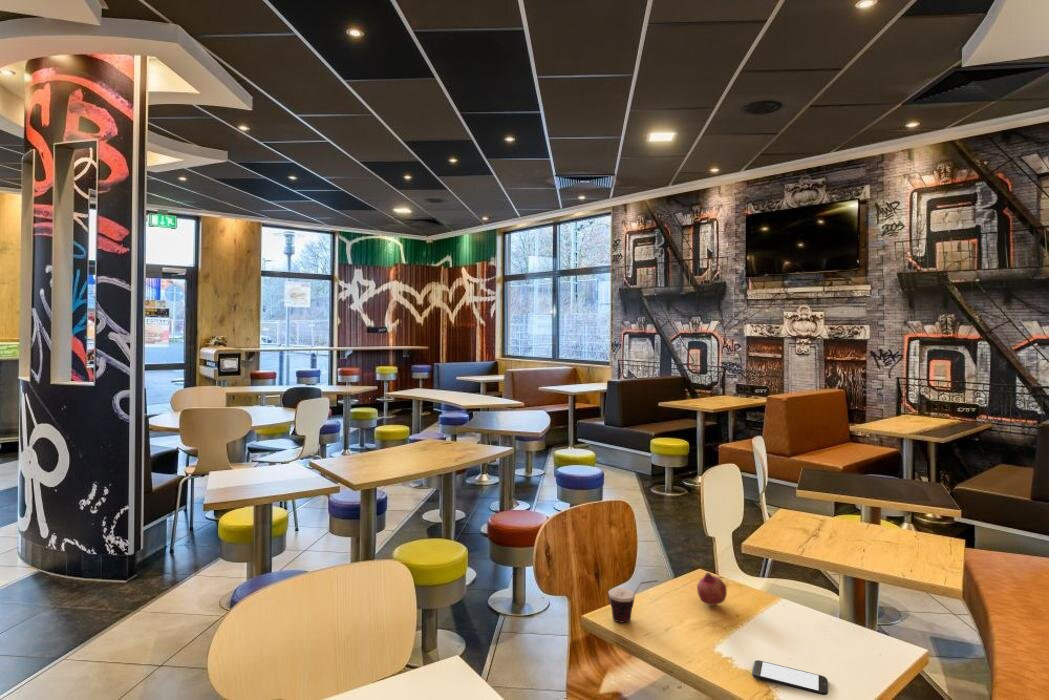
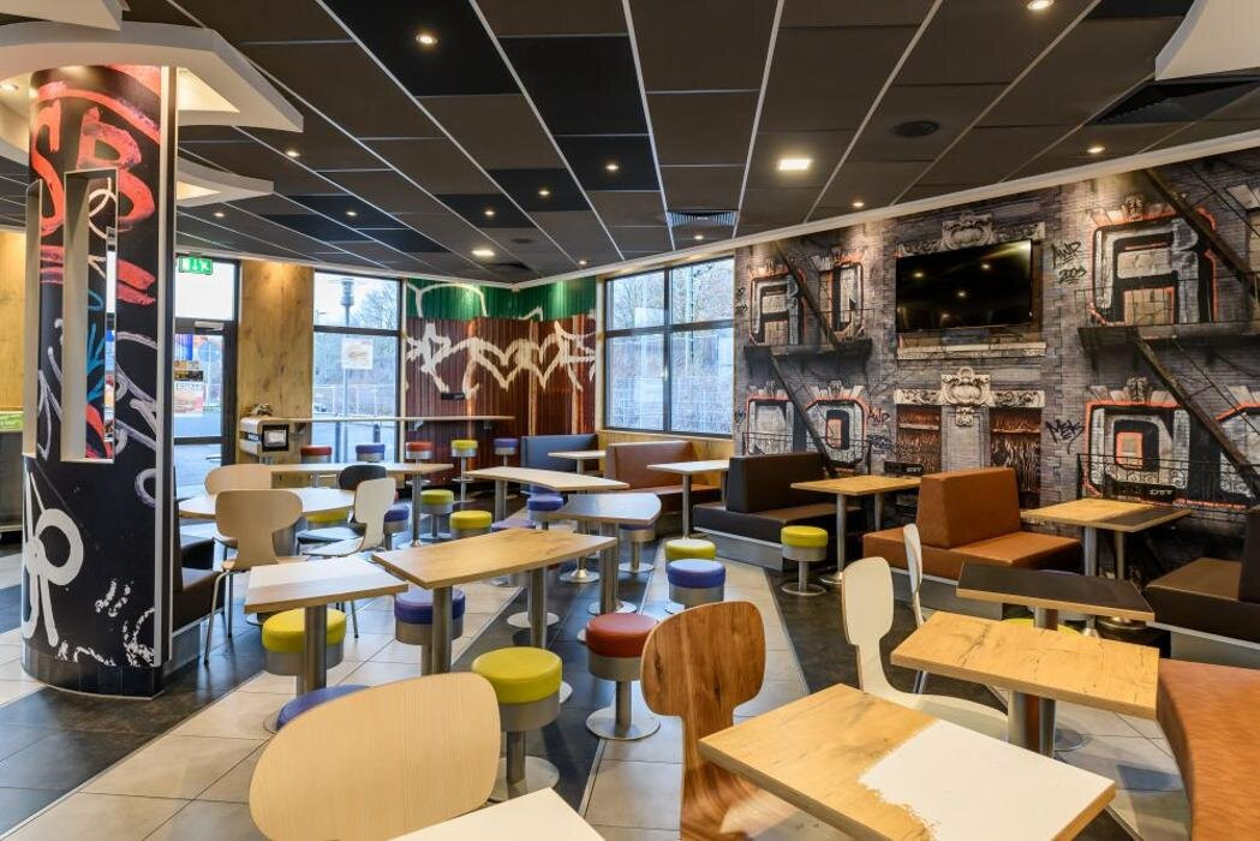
- cup (632, 598)
- fruit (711, 588)
- smartphone (789, 677)
